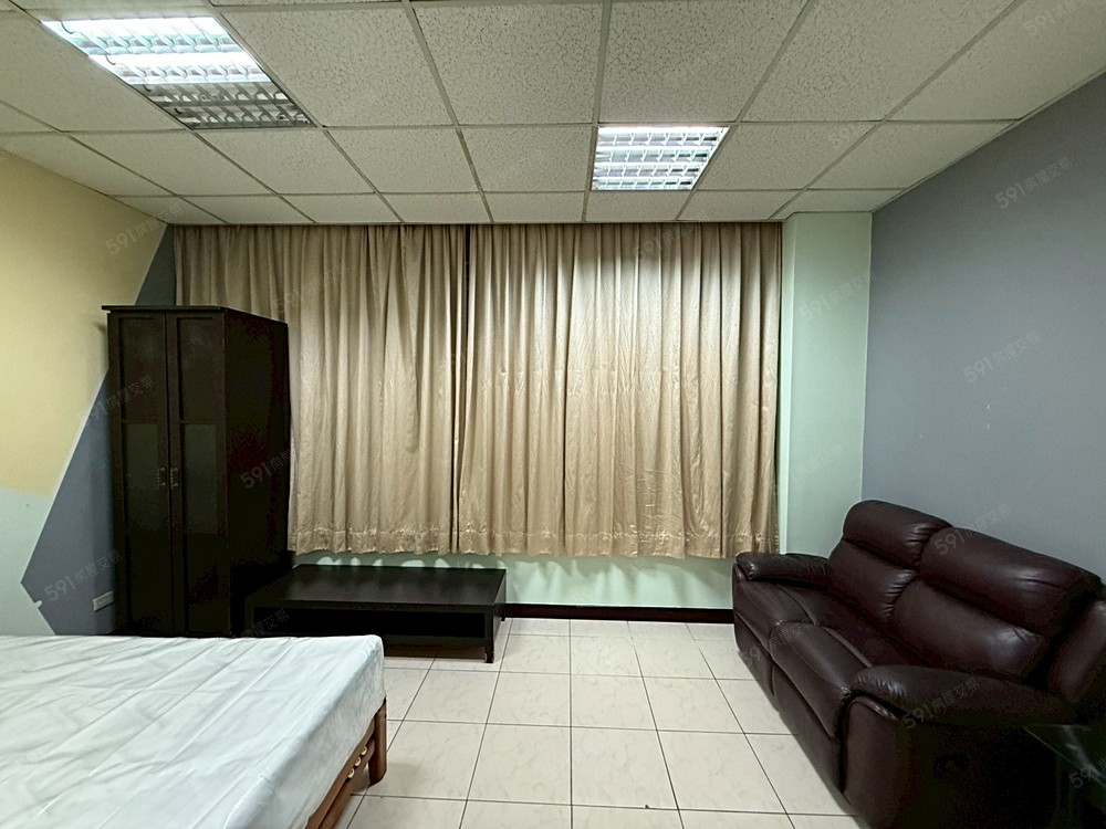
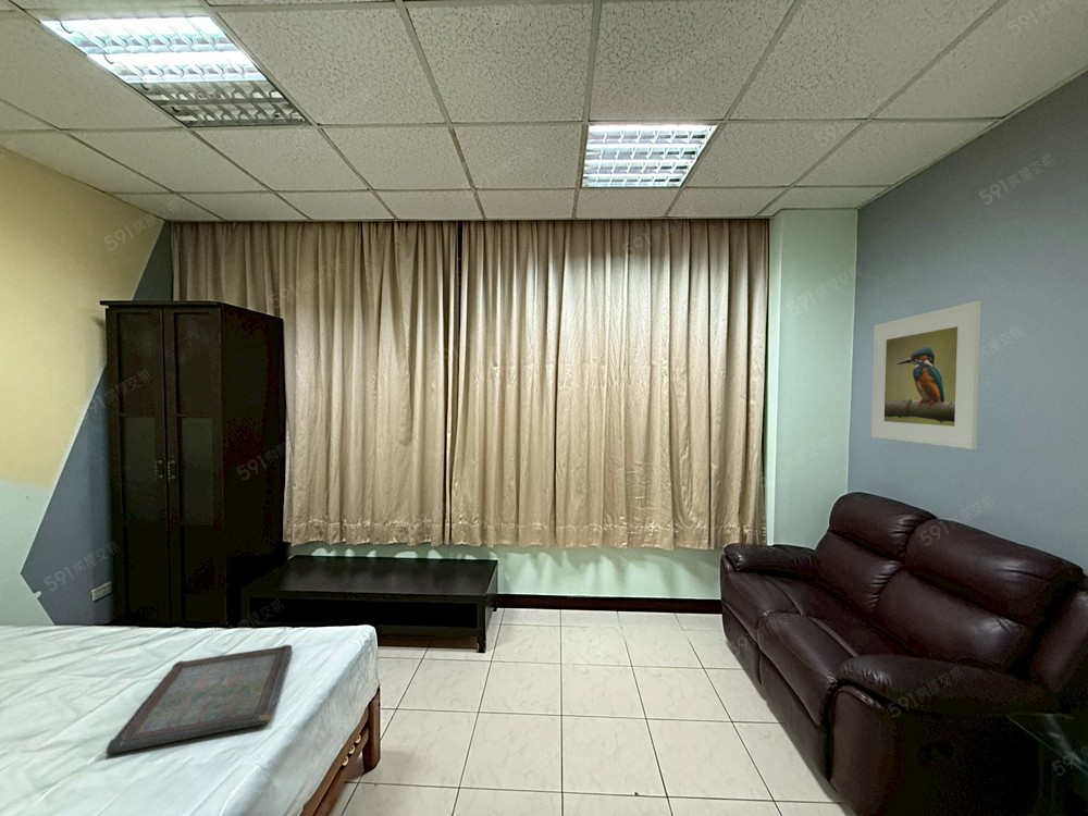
+ serving tray (218, 690)
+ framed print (917, 379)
